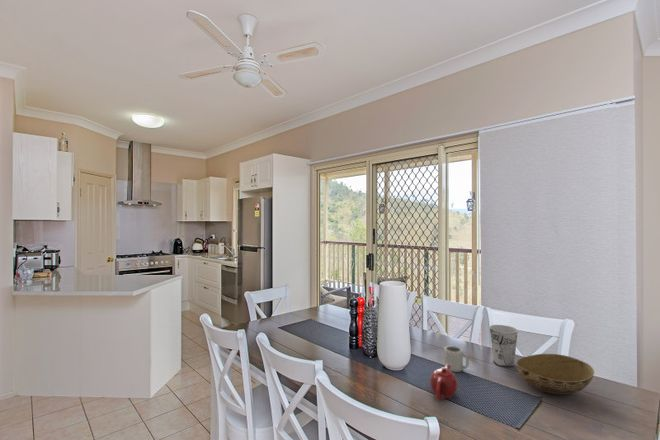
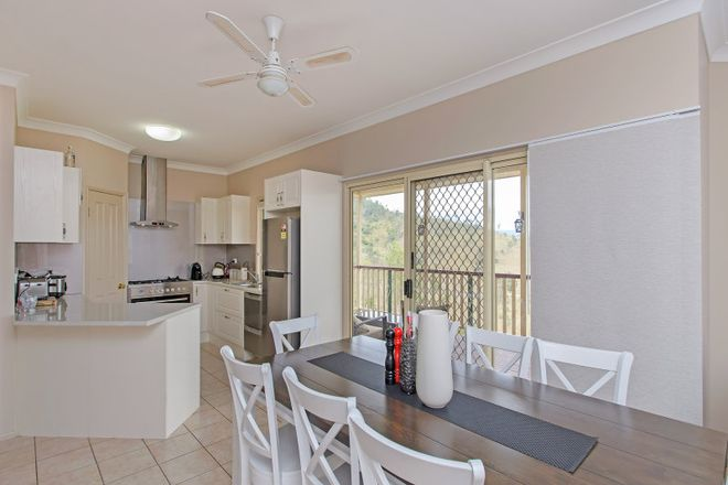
- bowl (553, 376)
- cup (503, 345)
- teapot (443, 381)
- cup (456, 359)
